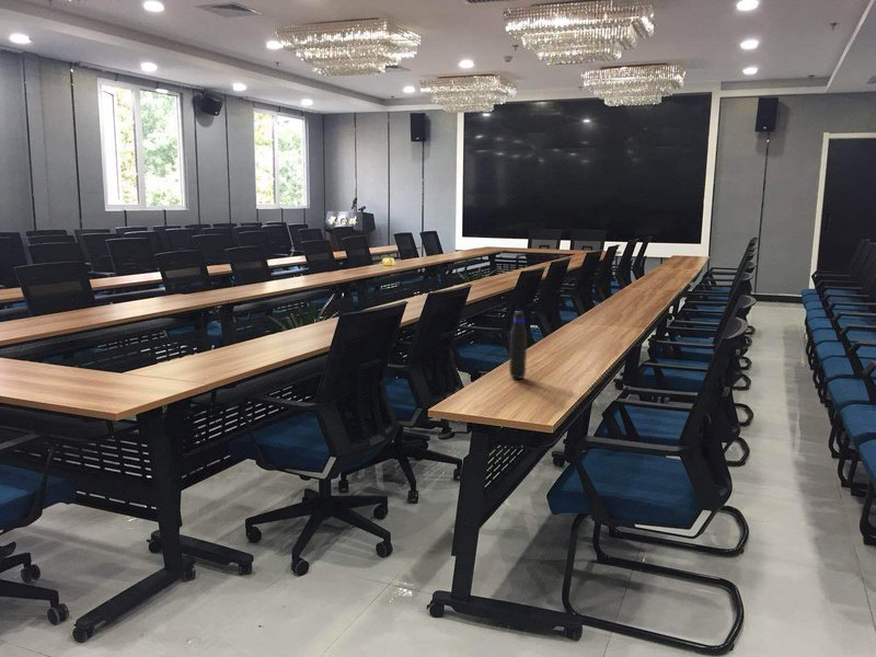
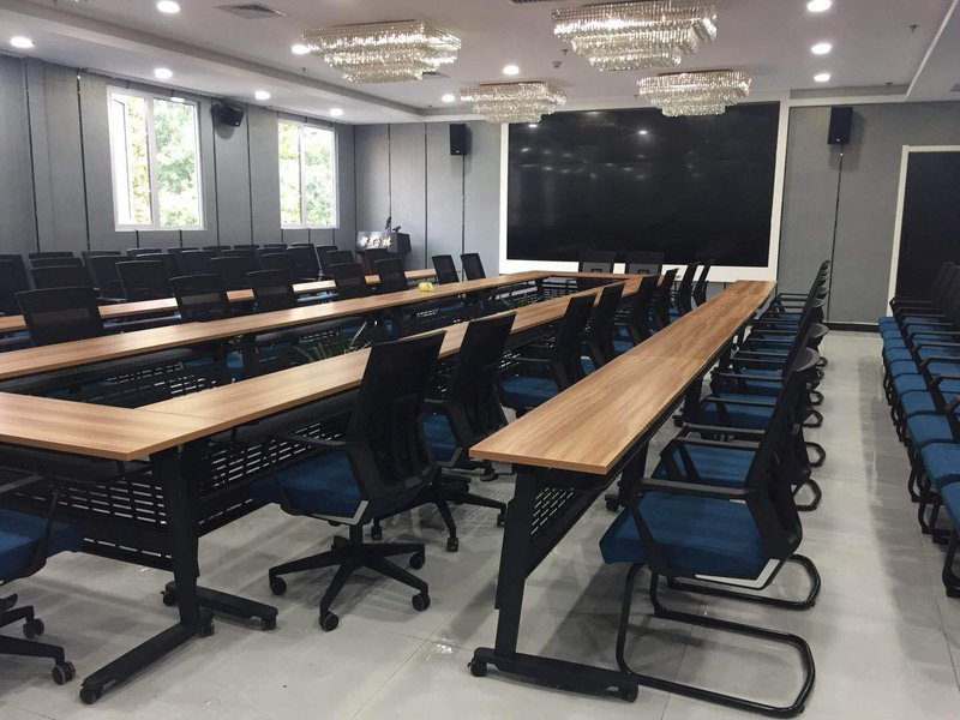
- water bottle (518, 345)
